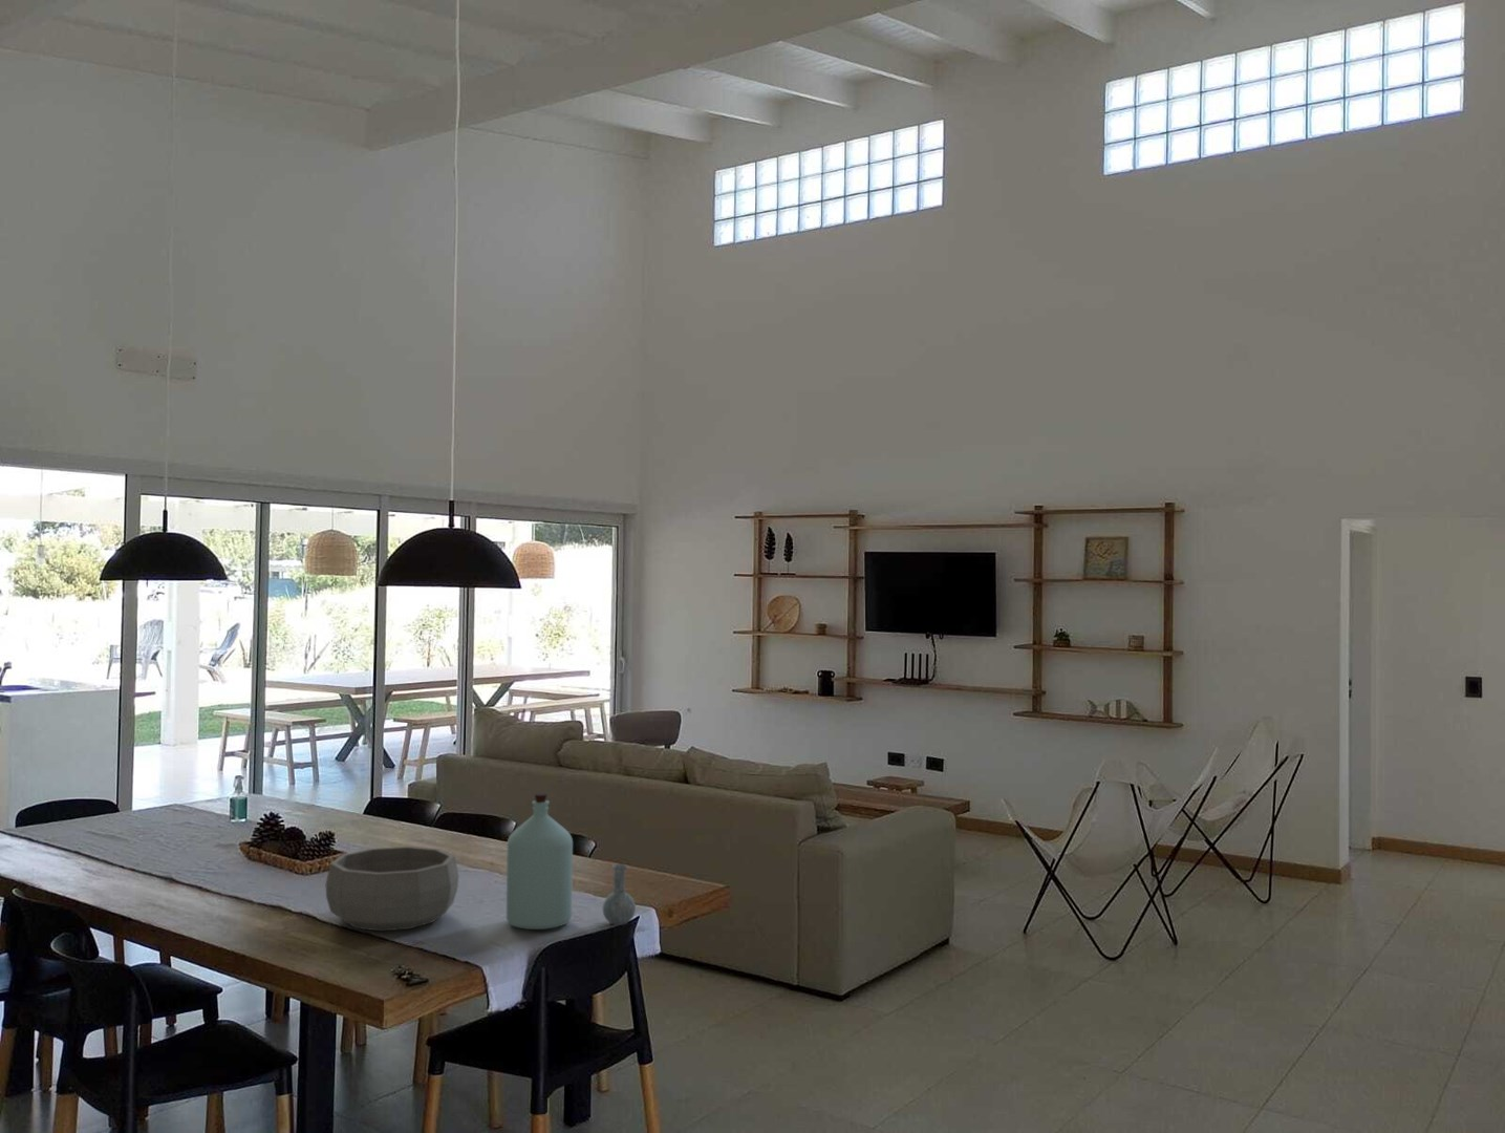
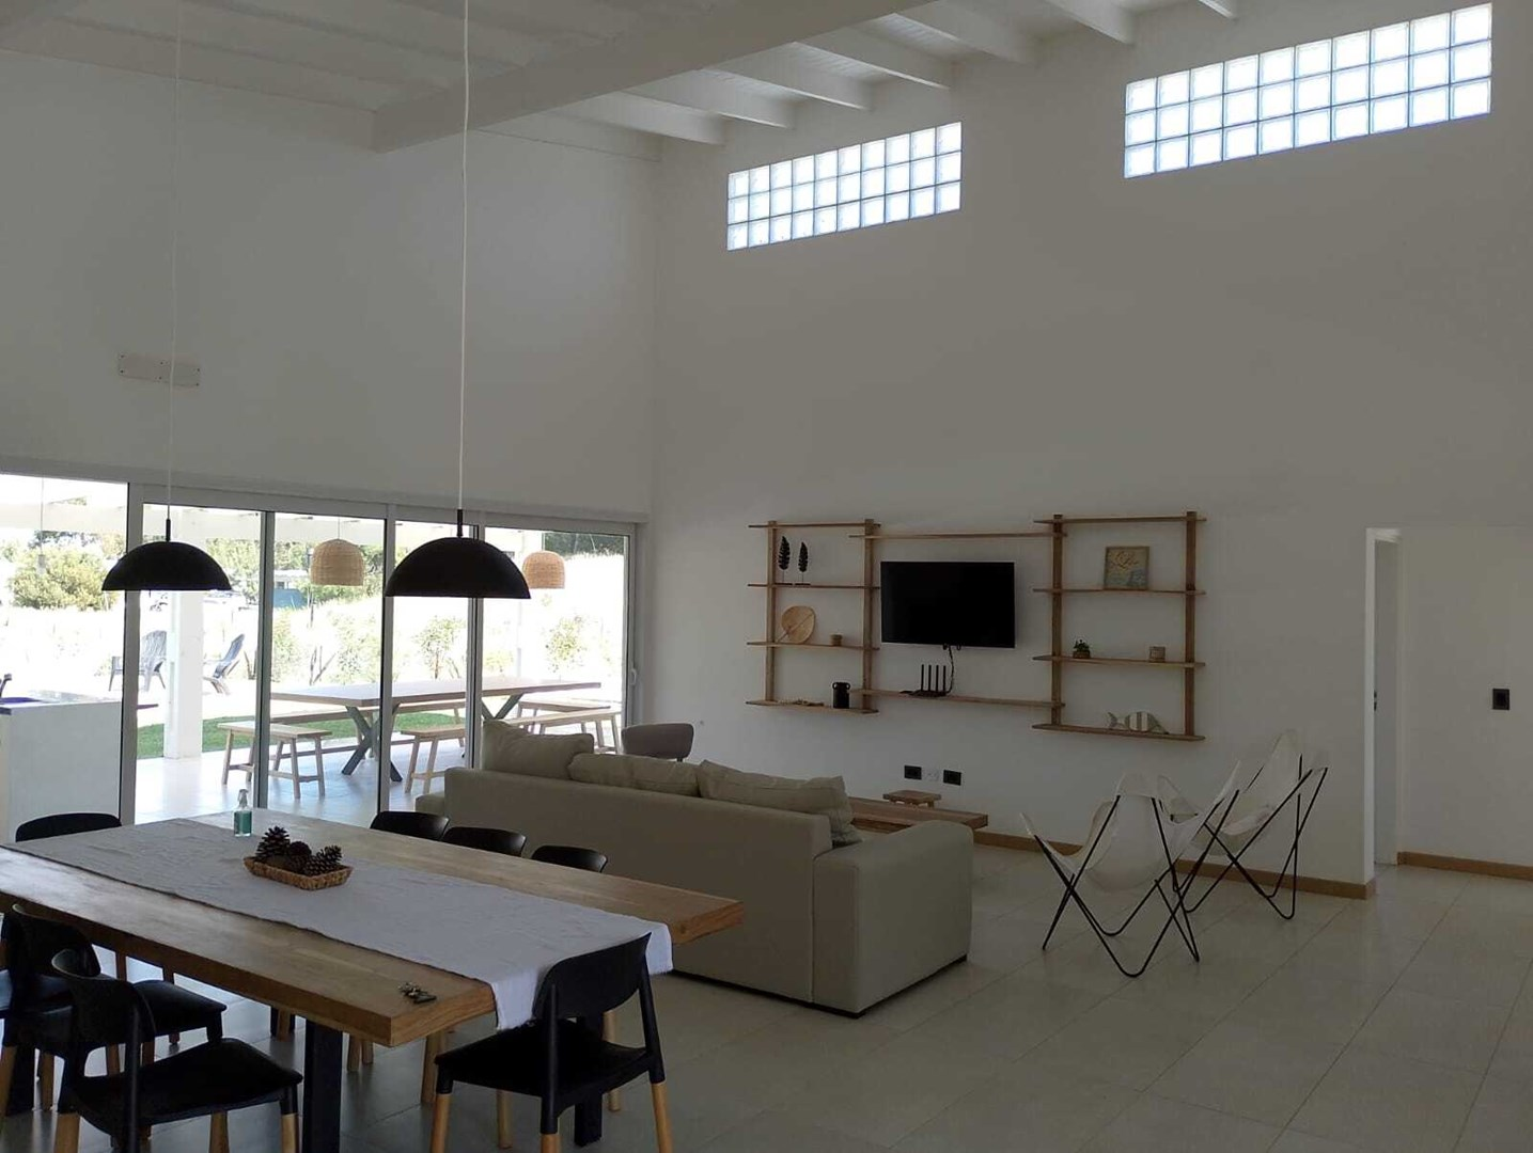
- decorative bowl (393, 889)
- bottle (571, 858)
